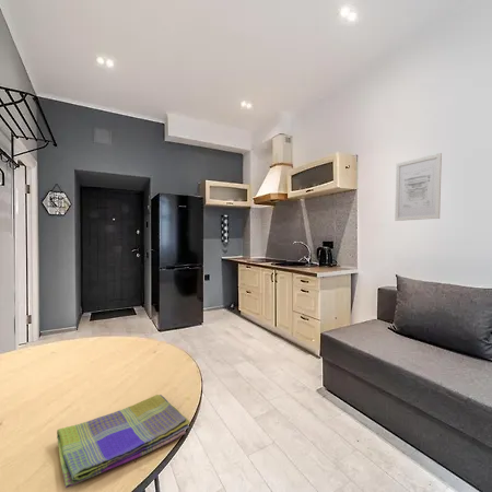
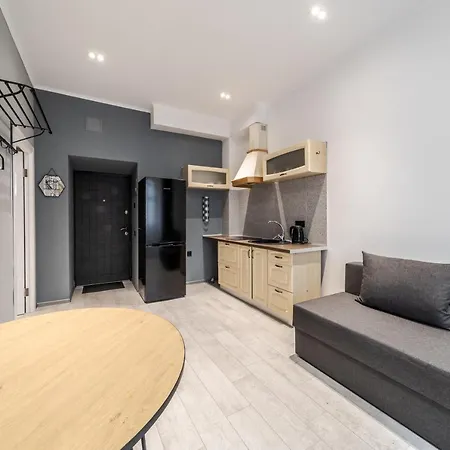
- wall art (417, 189)
- dish towel (125, 429)
